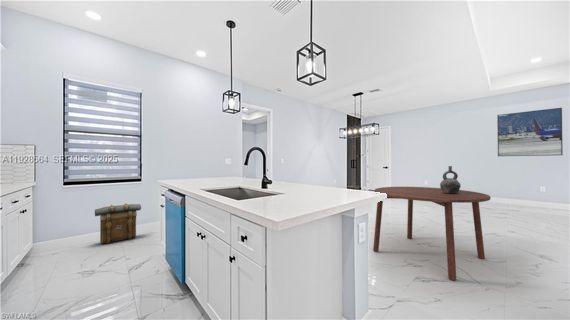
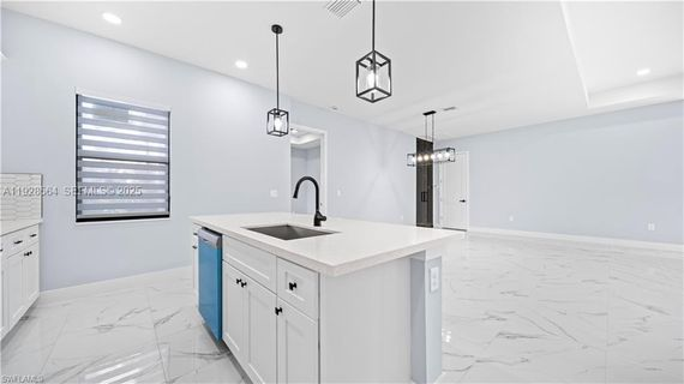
- backpack (118, 222)
- ceramic vessel (449, 179)
- dining table (412, 220)
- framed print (527, 133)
